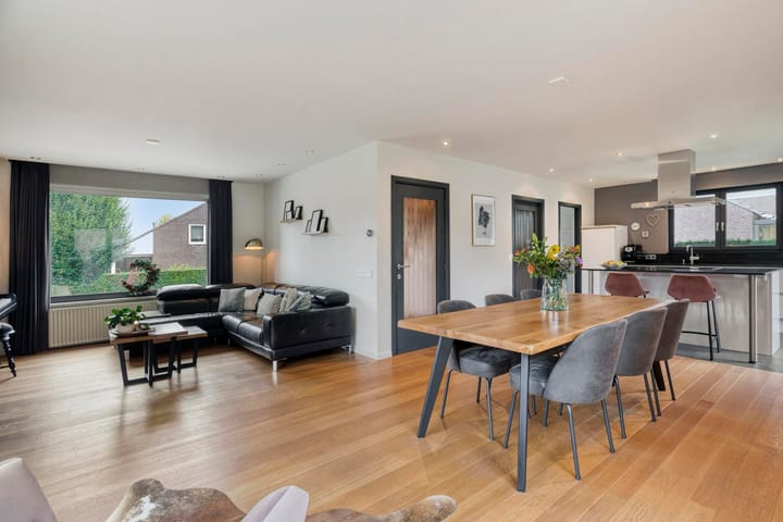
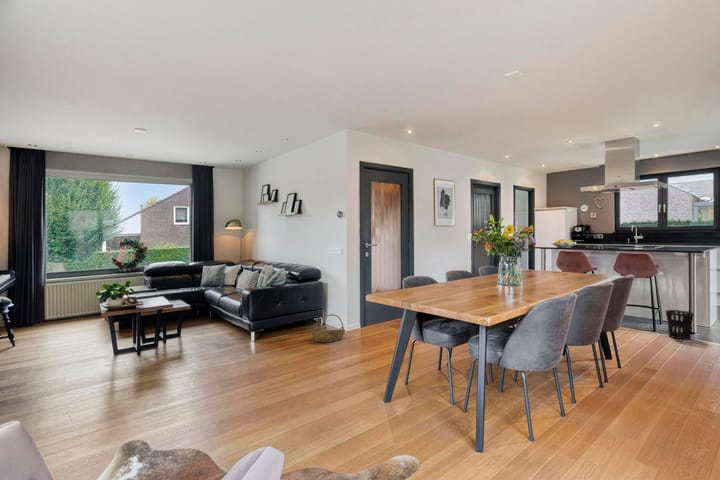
+ basket (328, 330)
+ wastebasket (679, 324)
